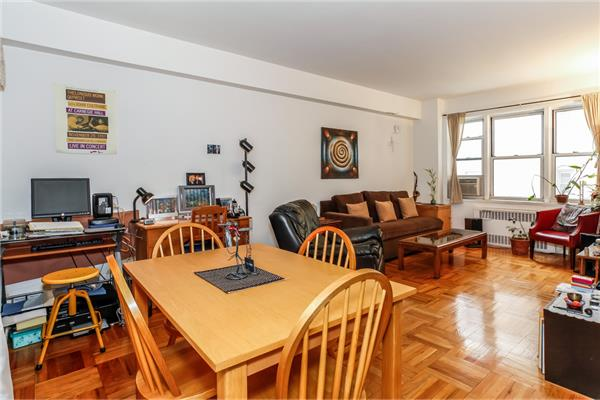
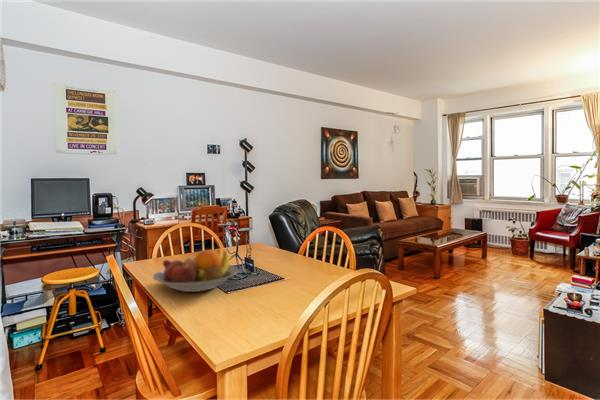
+ fruit bowl (197, 268)
